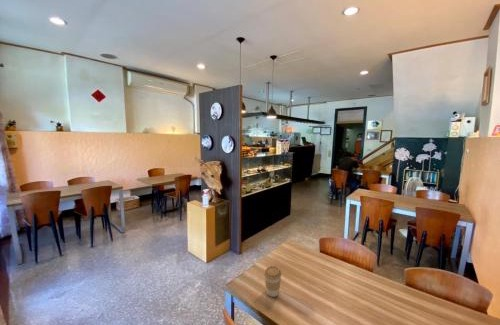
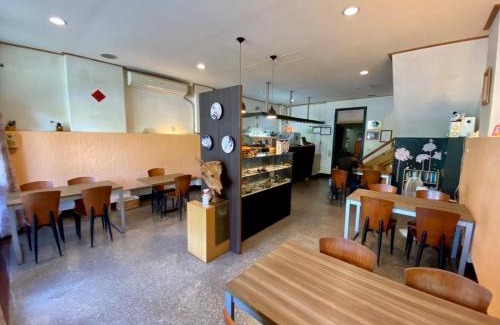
- coffee cup (272, 280)
